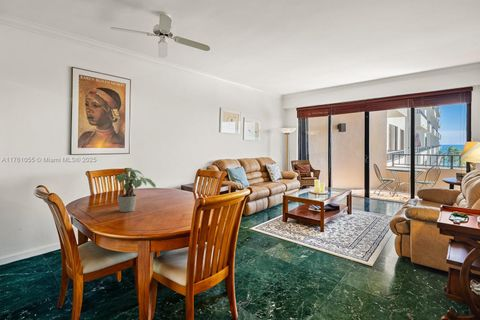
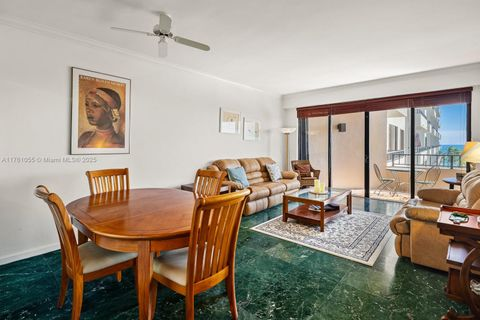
- potted plant (131, 189)
